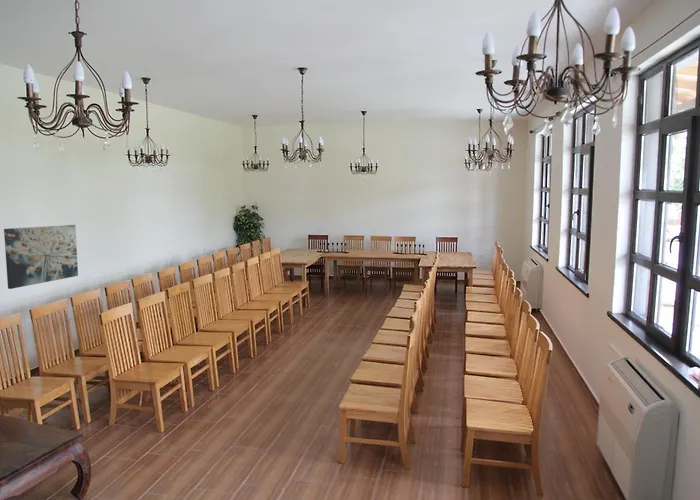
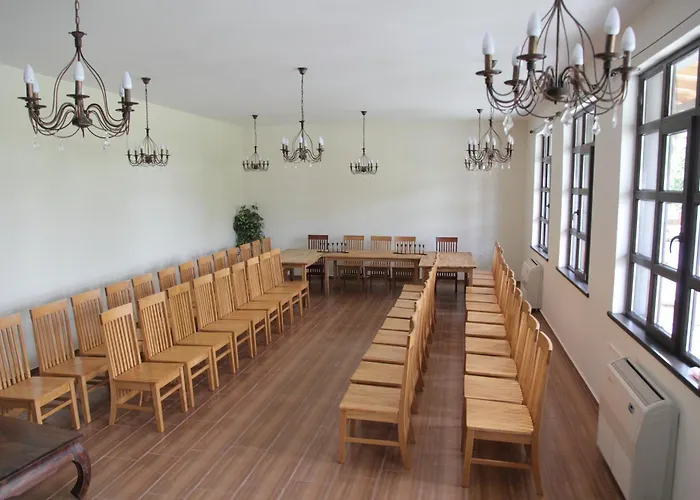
- wall art (44, 254)
